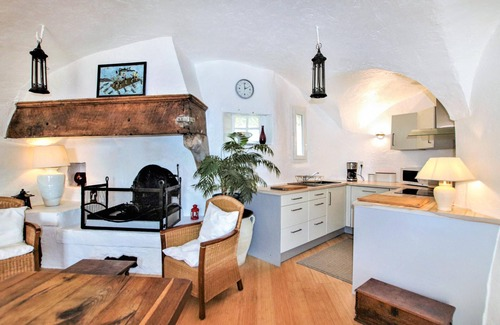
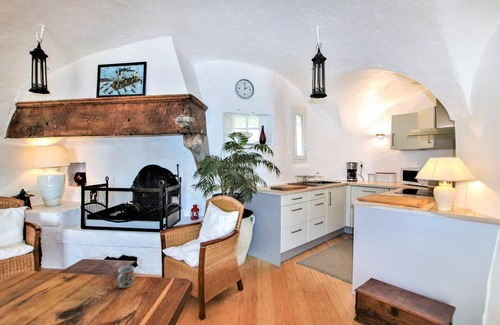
+ cup (124, 278)
